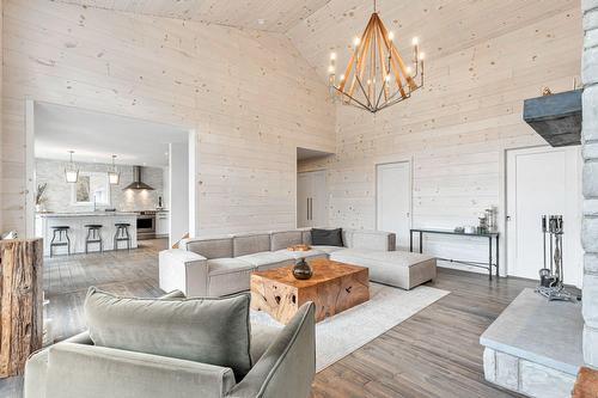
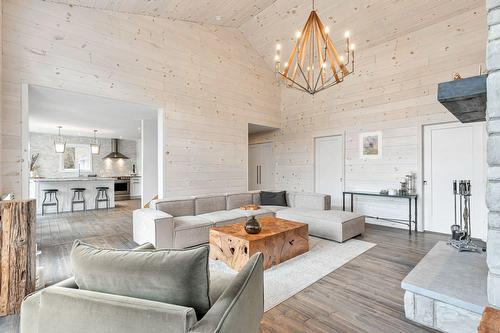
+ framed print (370, 145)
